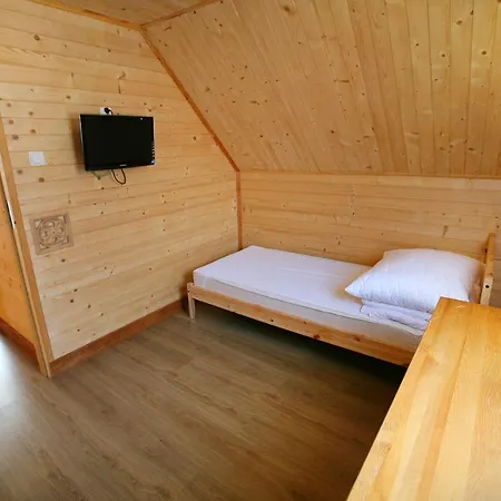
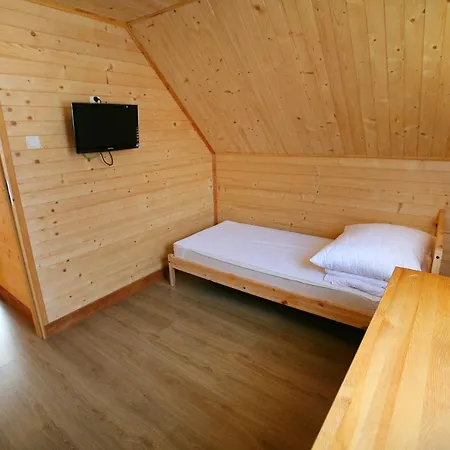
- wall ornament (51, 232)
